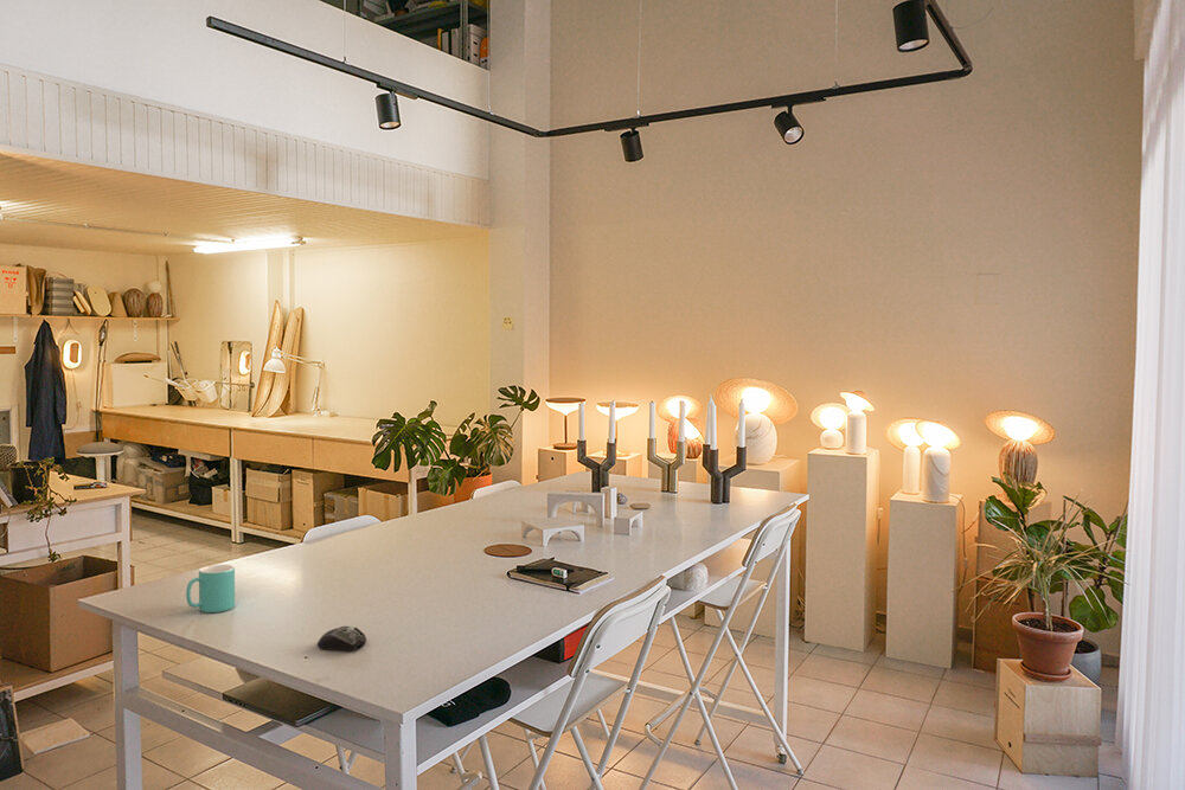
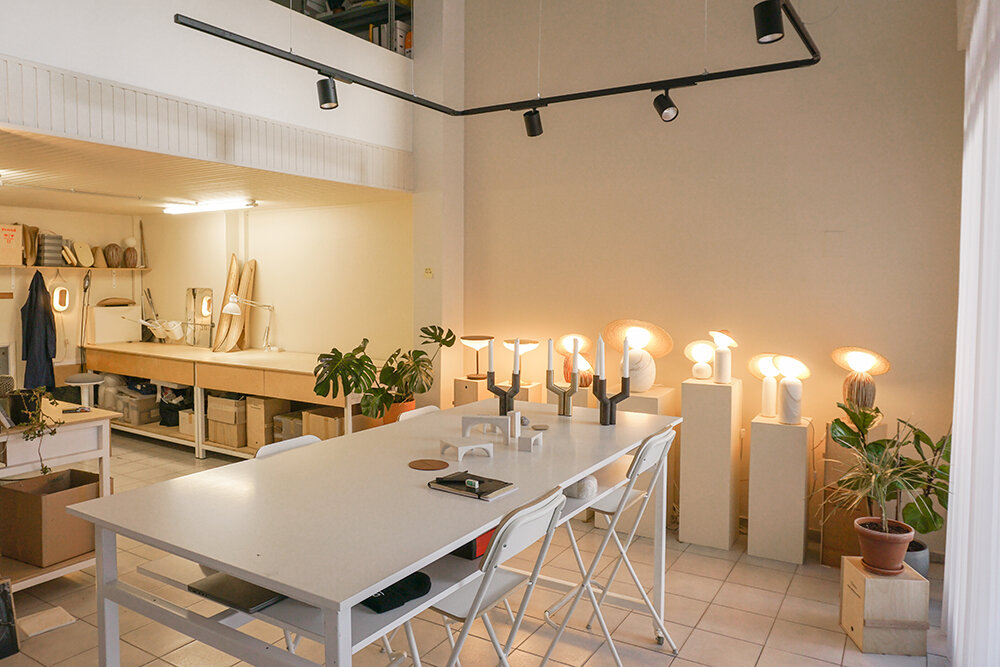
- mug (210, 589)
- computer mouse (341, 637)
